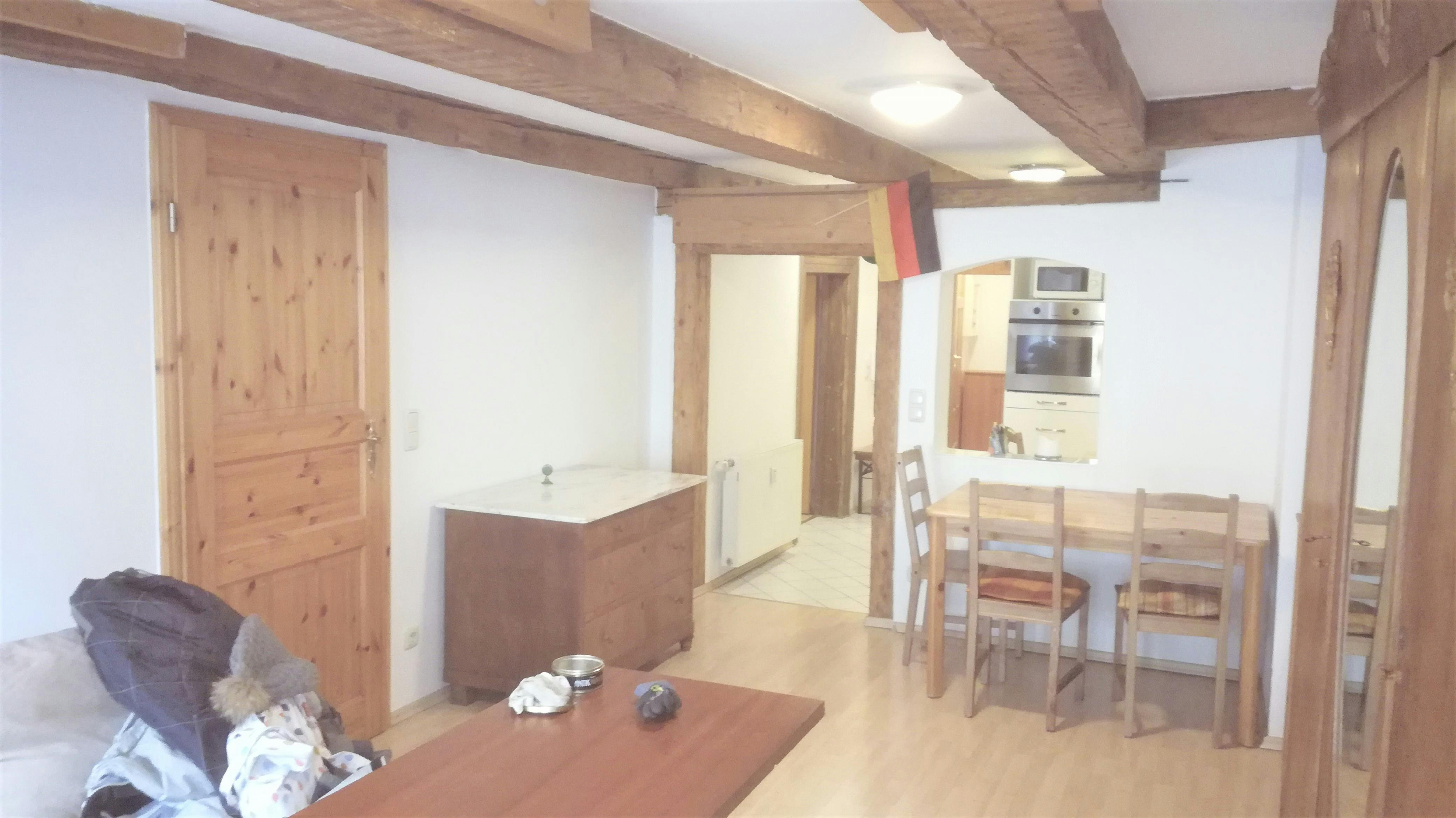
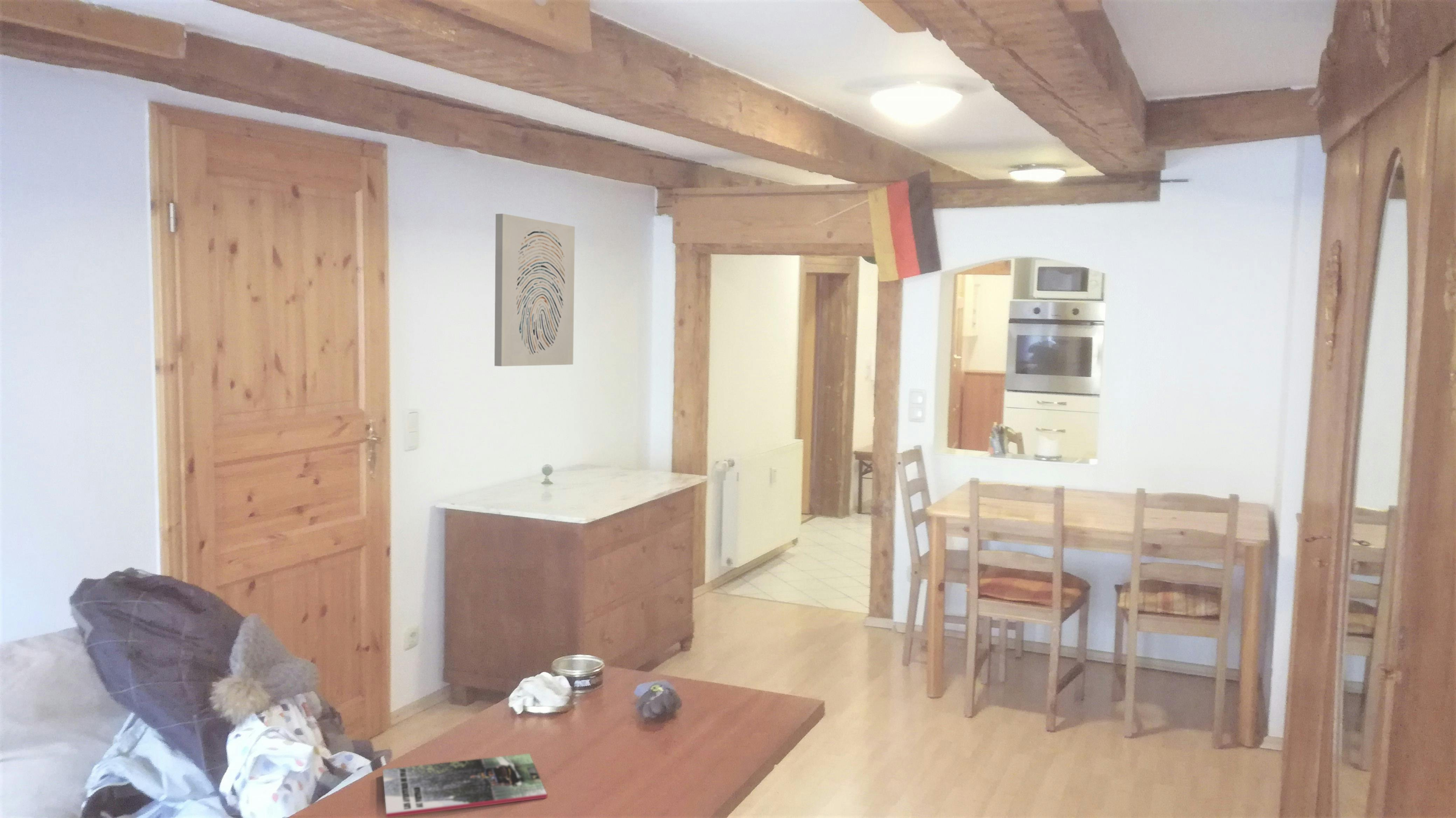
+ wall art (536, 293)
+ magazine (463, 783)
